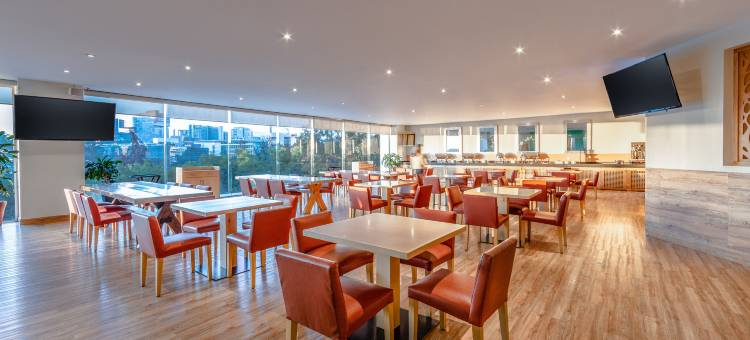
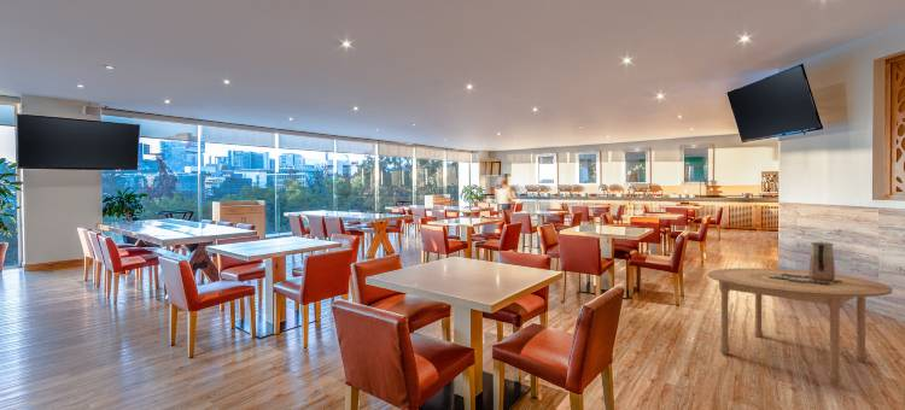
+ dining table (795, 299)
+ vase (822, 262)
